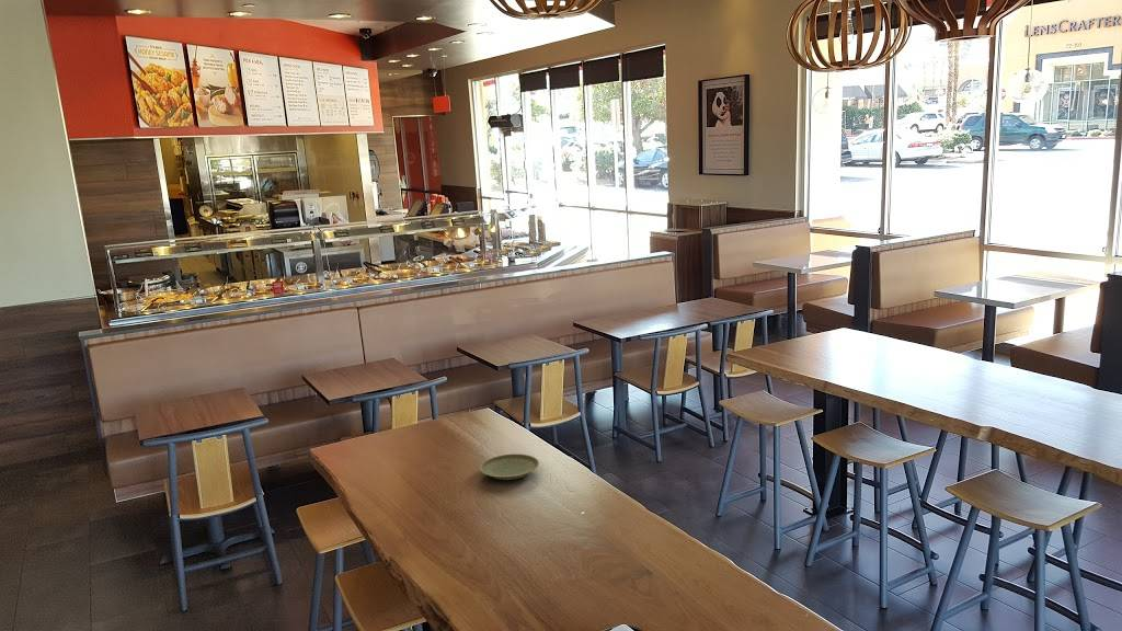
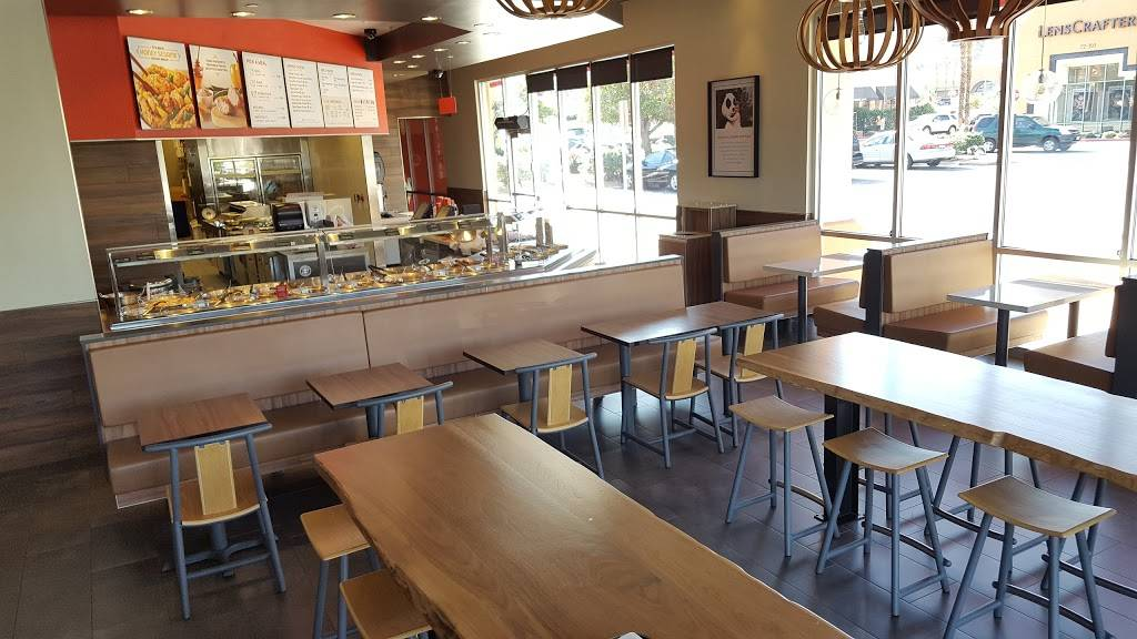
- plate (510, 468)
